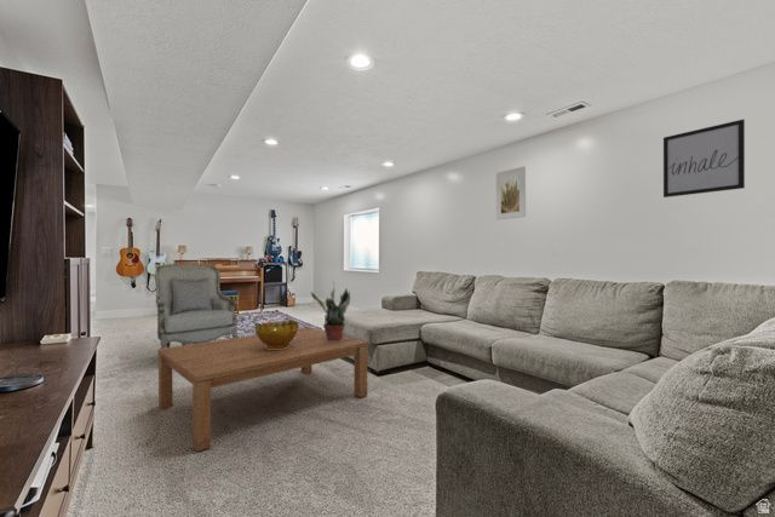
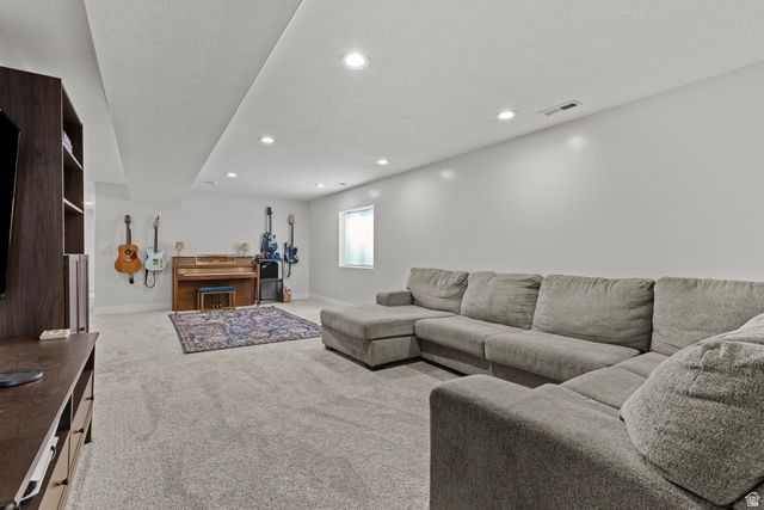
- coffee table (266, 373)
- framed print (510, 194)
- decorative bowl (277, 334)
- wall art (701, 161)
- armchair (193, 309)
- potted plant (331, 310)
